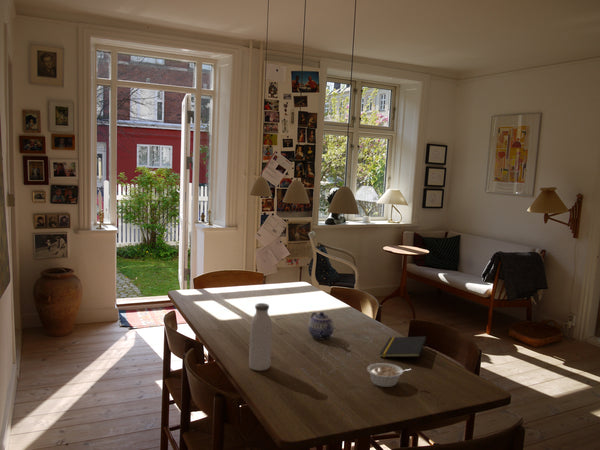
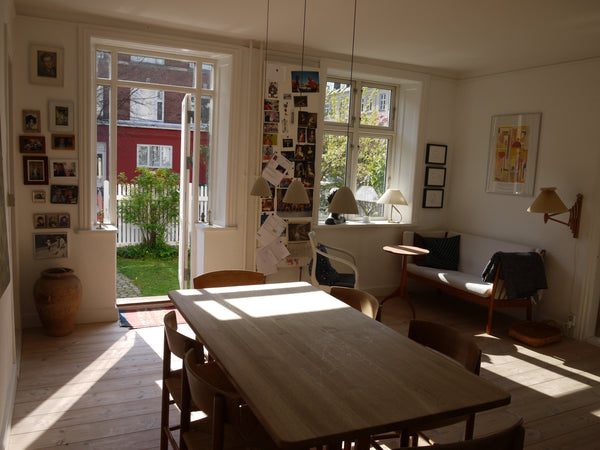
- water bottle (260, 335)
- teapot (321, 324)
- legume (386, 374)
- notepad (403, 346)
